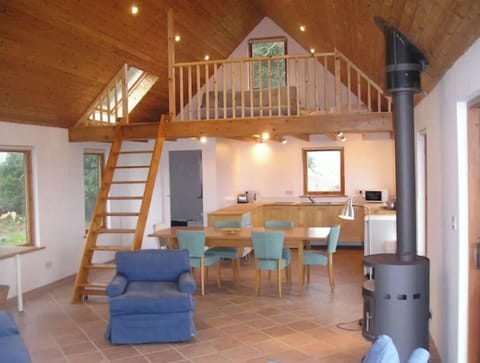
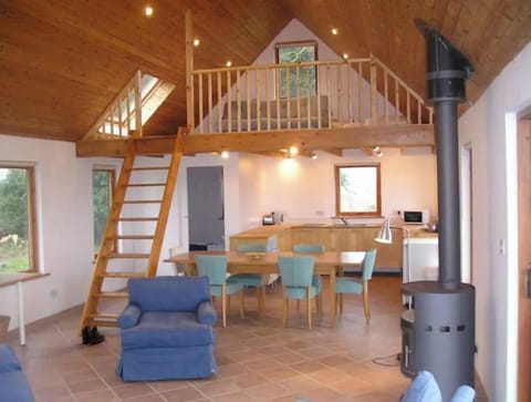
+ boots (93, 332)
